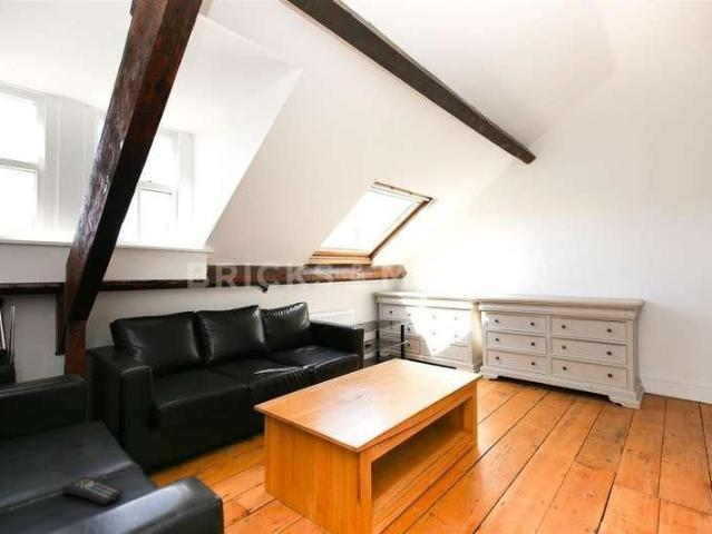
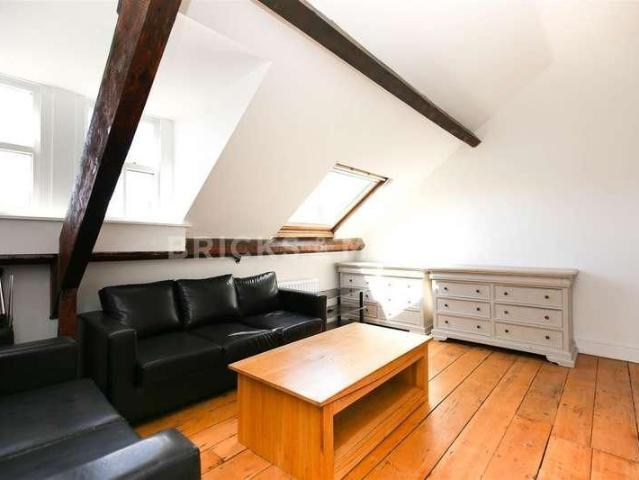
- remote control (91, 490)
